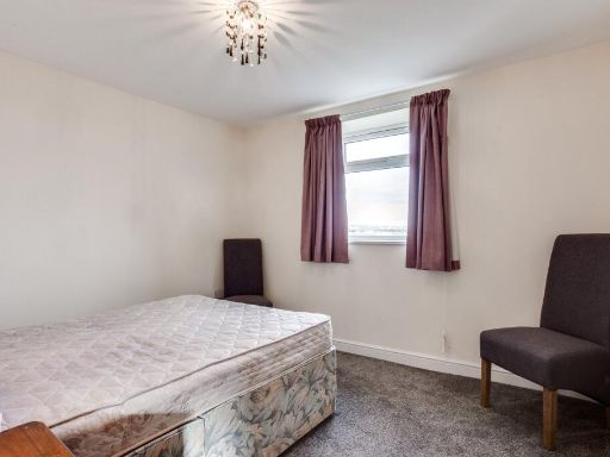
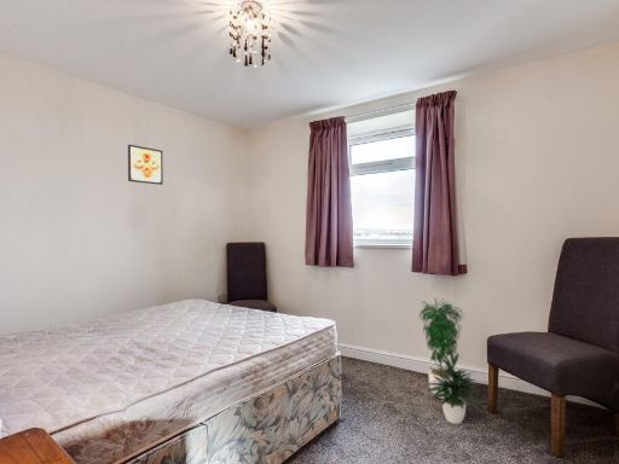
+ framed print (145, 164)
+ potted plant (445, 353)
